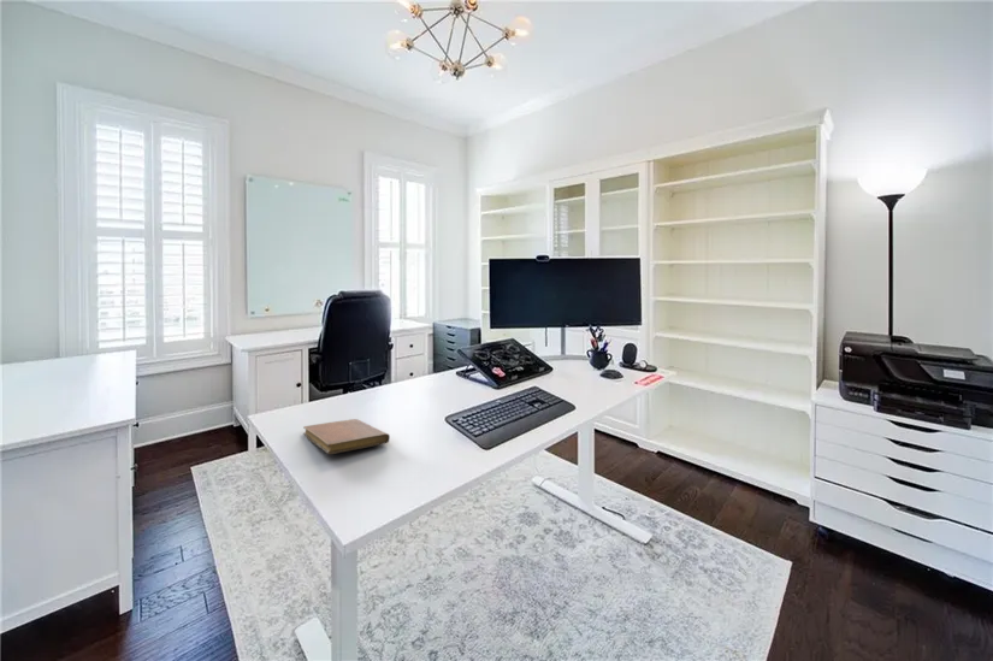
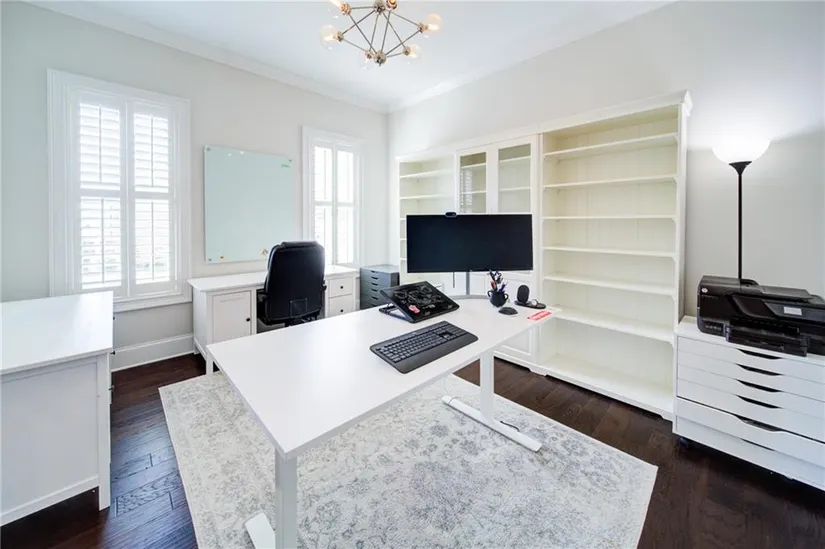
- notebook (344, 433)
